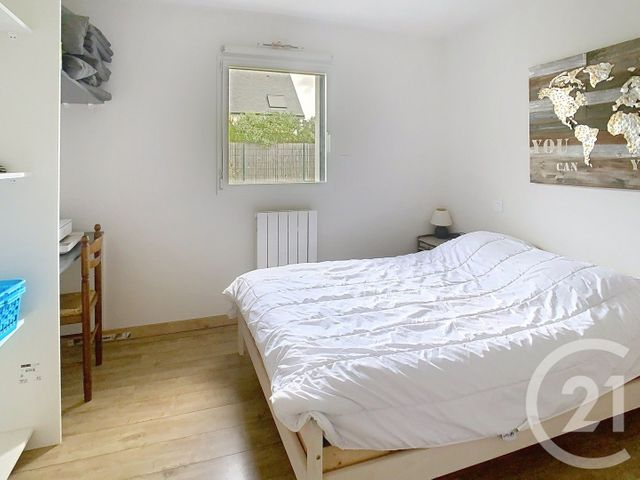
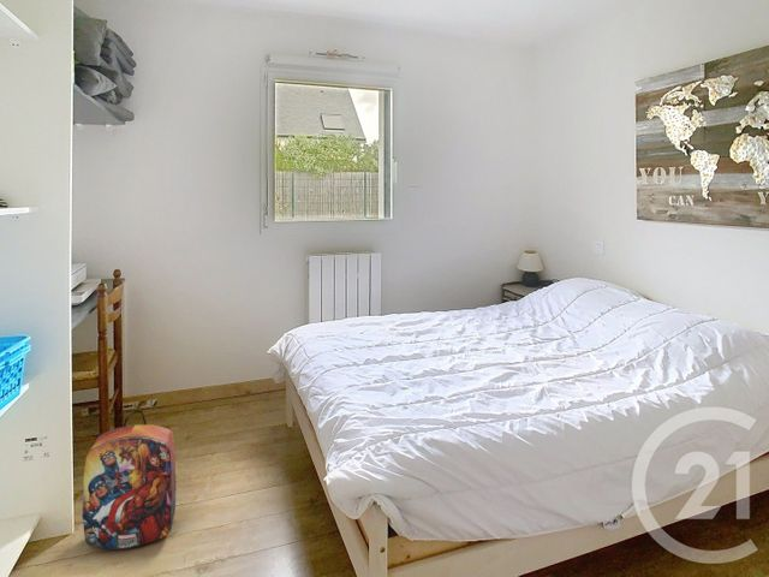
+ backpack (132, 477)
